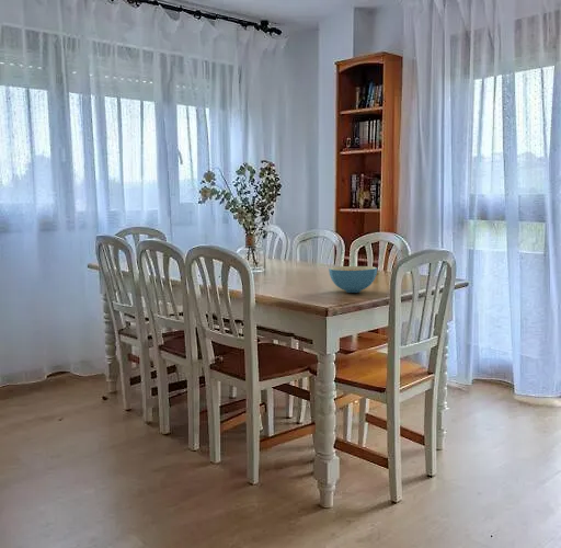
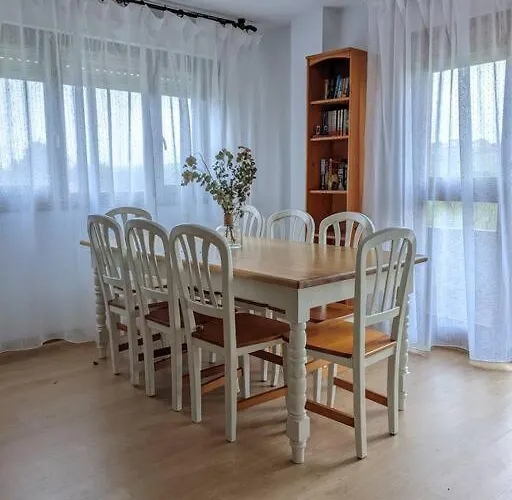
- cereal bowl (353, 279)
